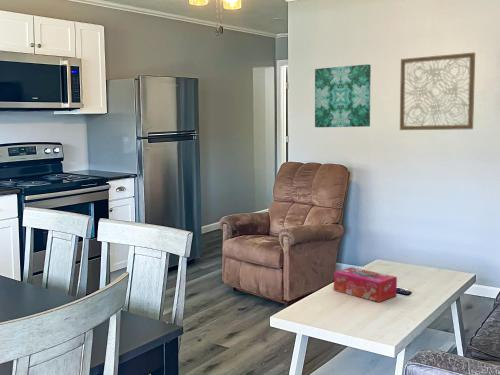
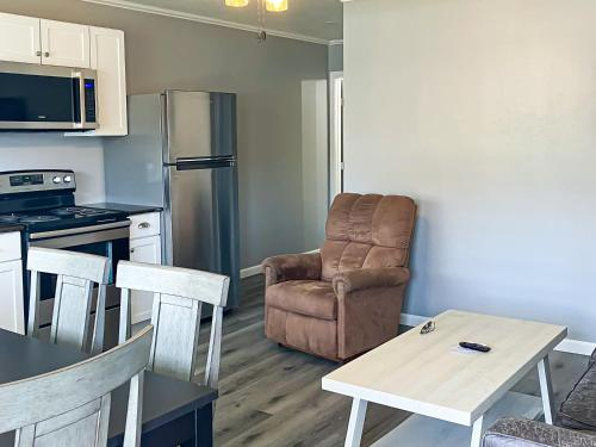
- wall art (433, 94)
- wall art (341, 97)
- tissue box (364, 283)
